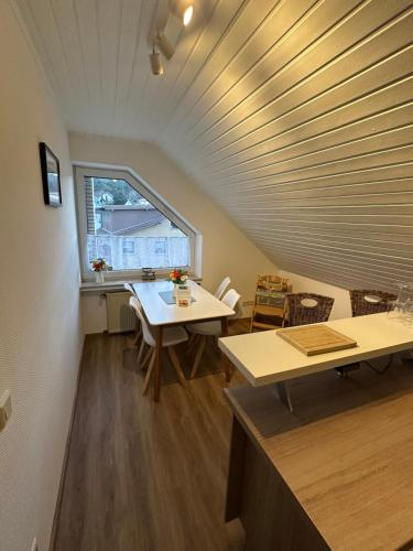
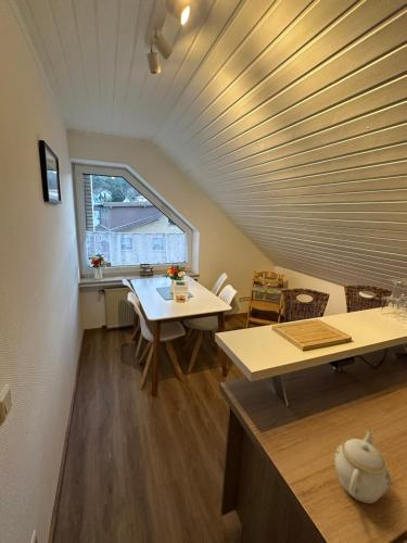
+ teapot (360, 466)
